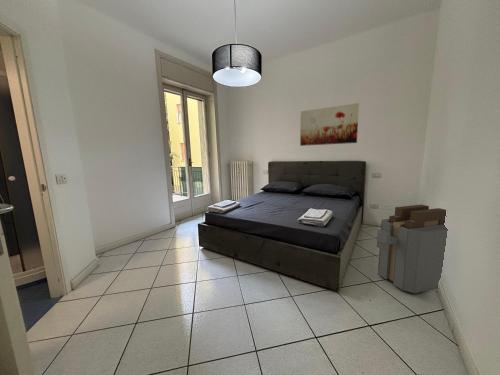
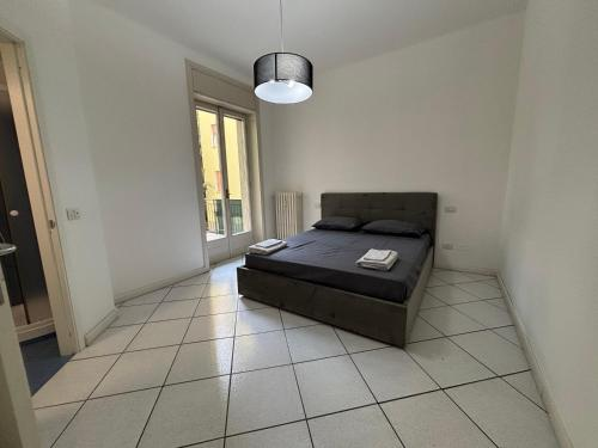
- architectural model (415, 244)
- wall art (327, 126)
